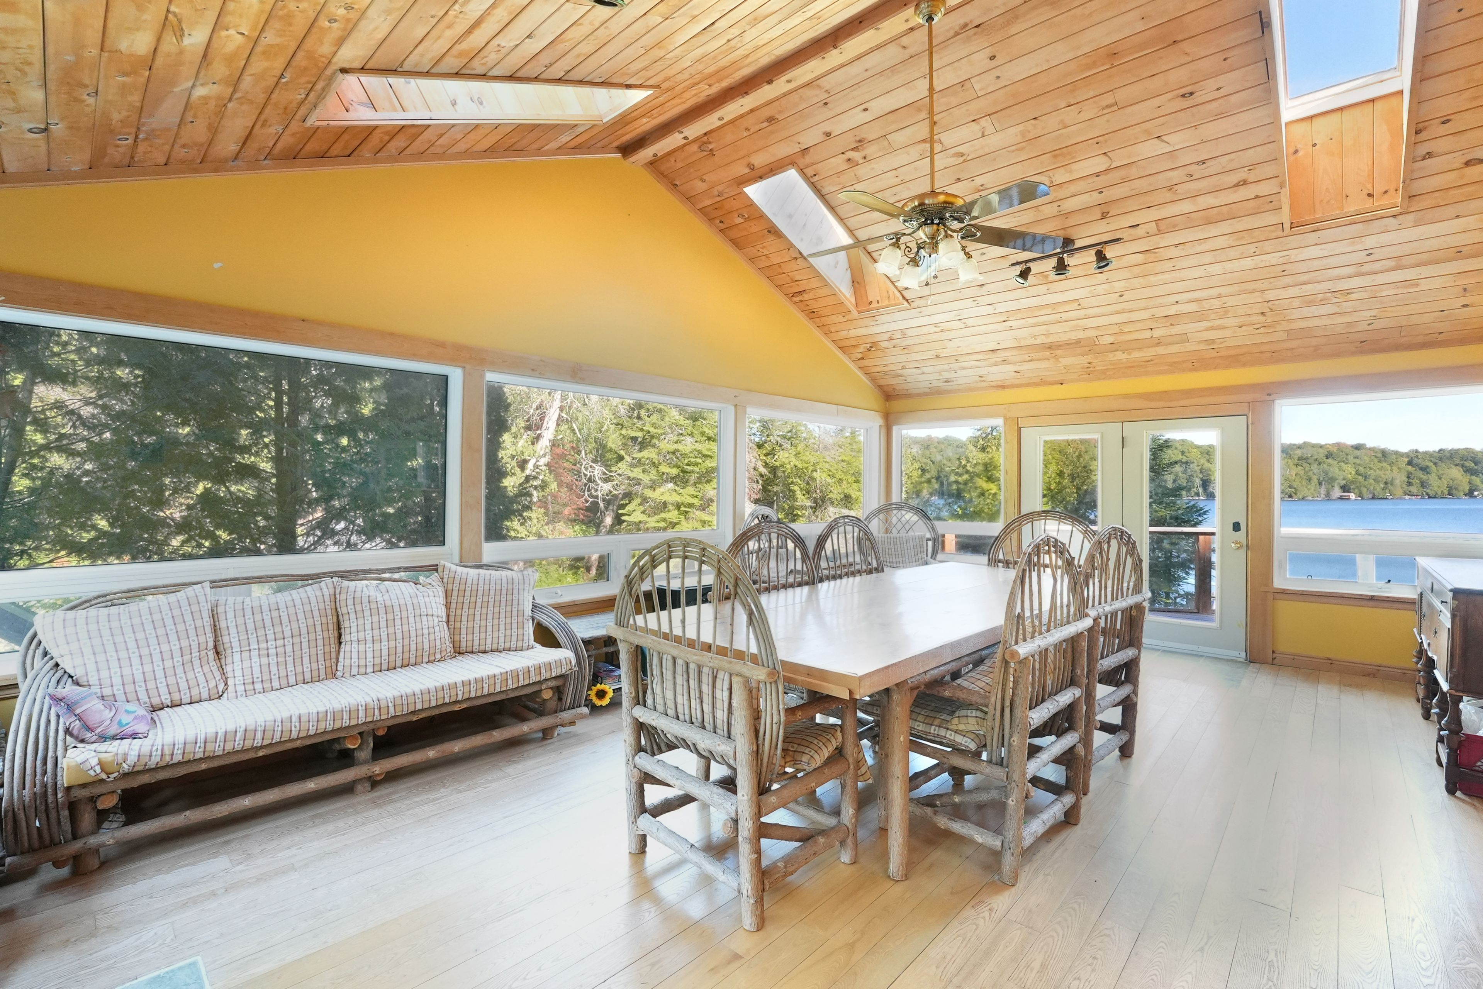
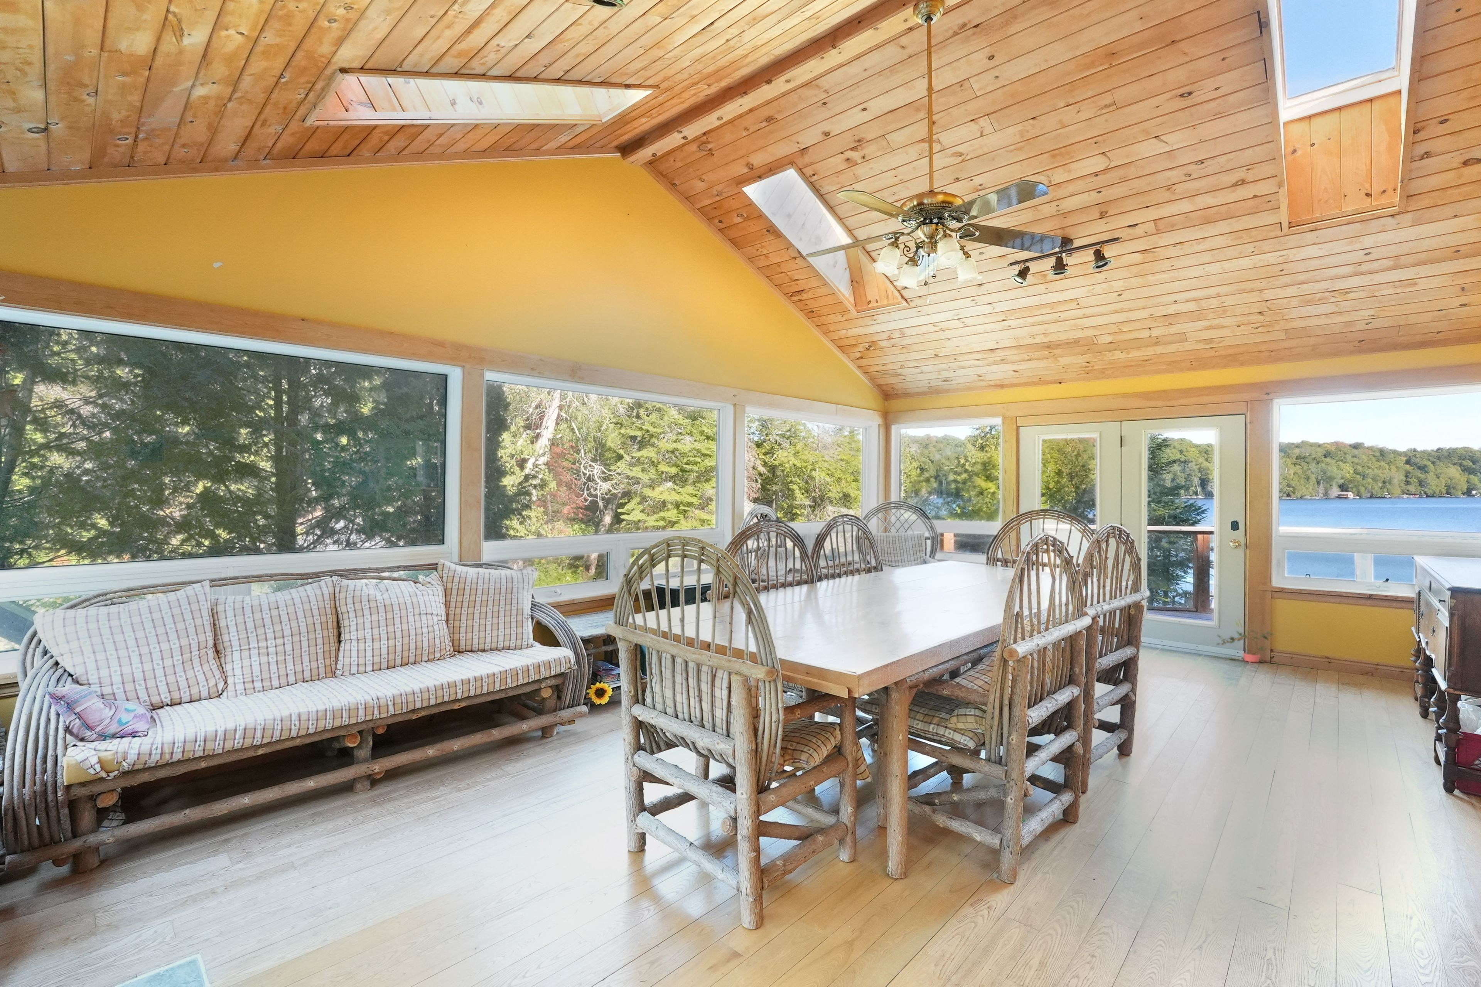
+ potted plant (1242, 639)
